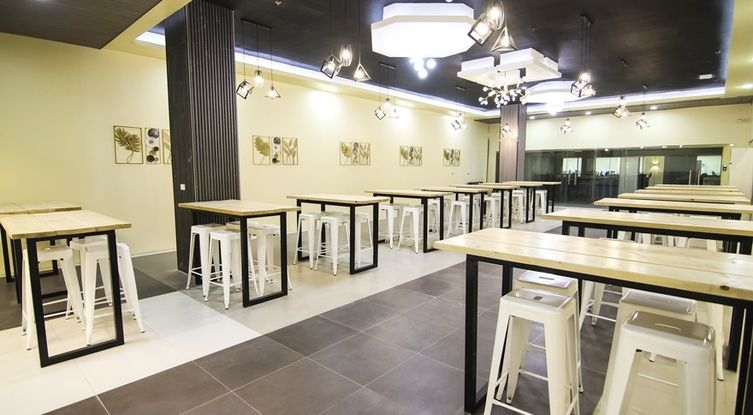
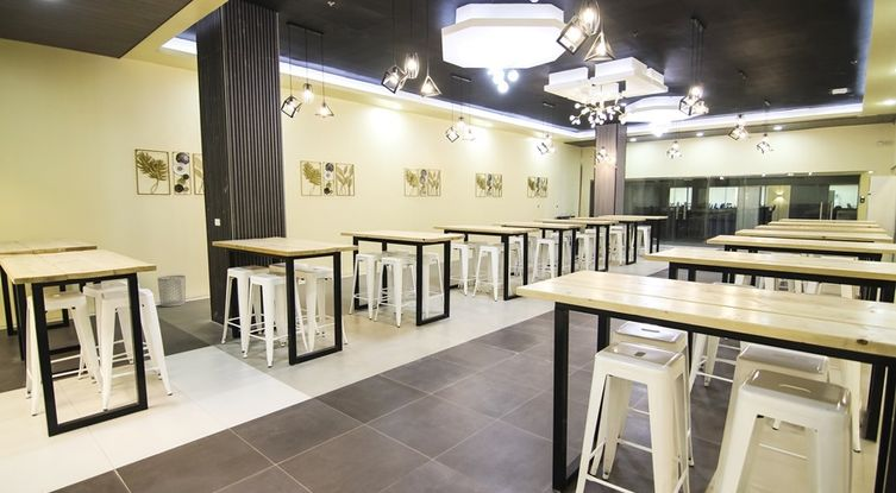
+ waste bin (171, 290)
